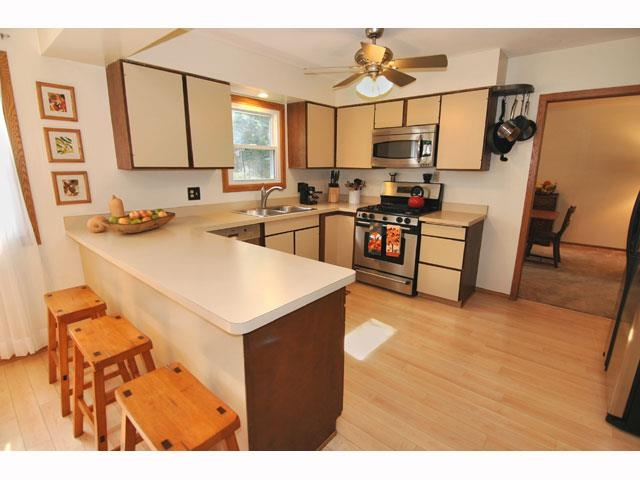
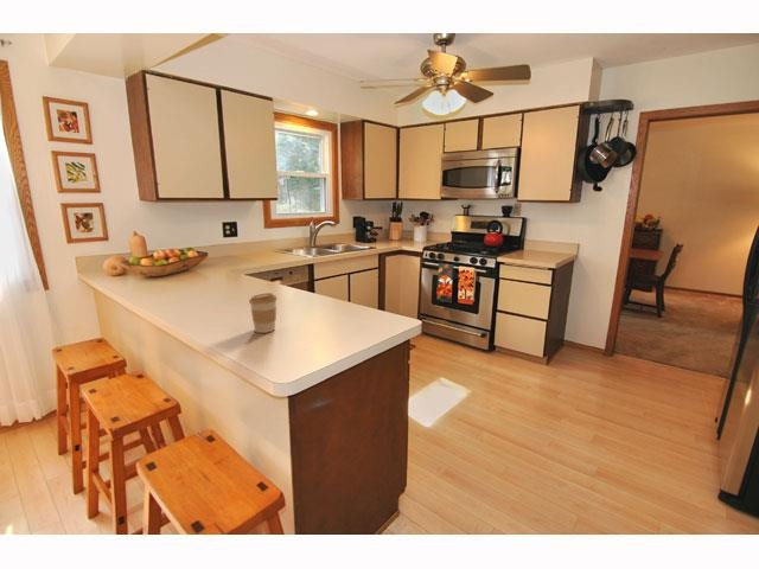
+ coffee cup (263, 312)
